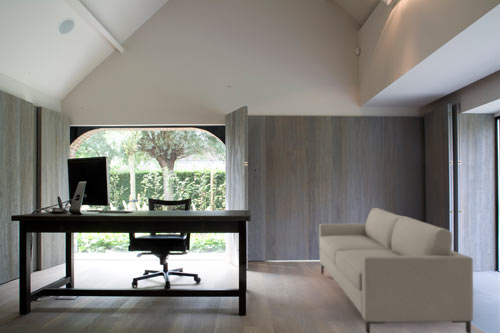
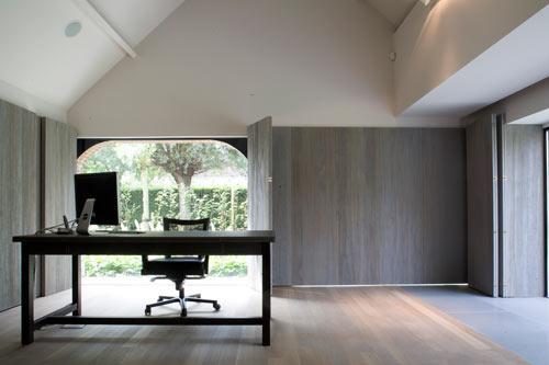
- sofa (376, 256)
